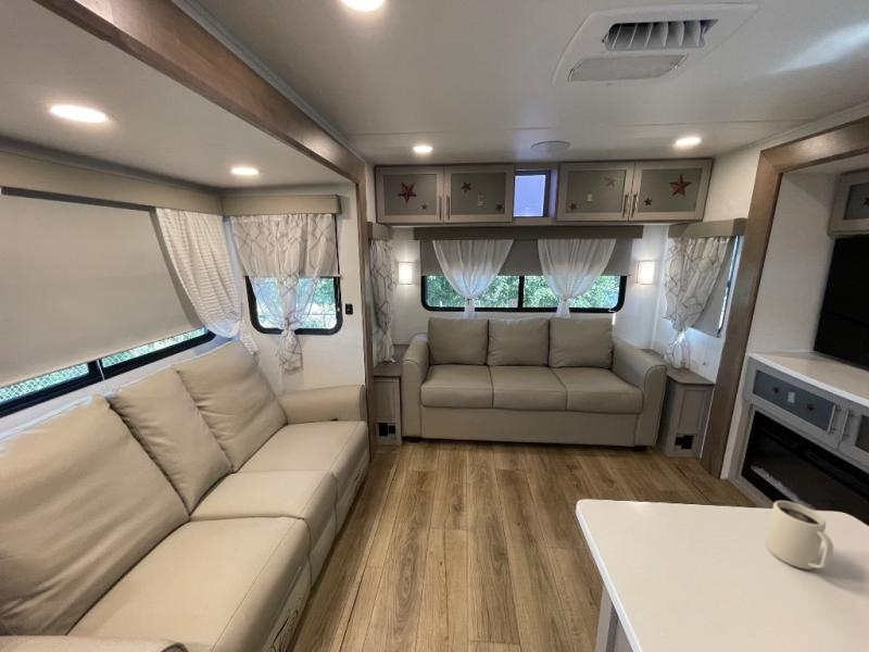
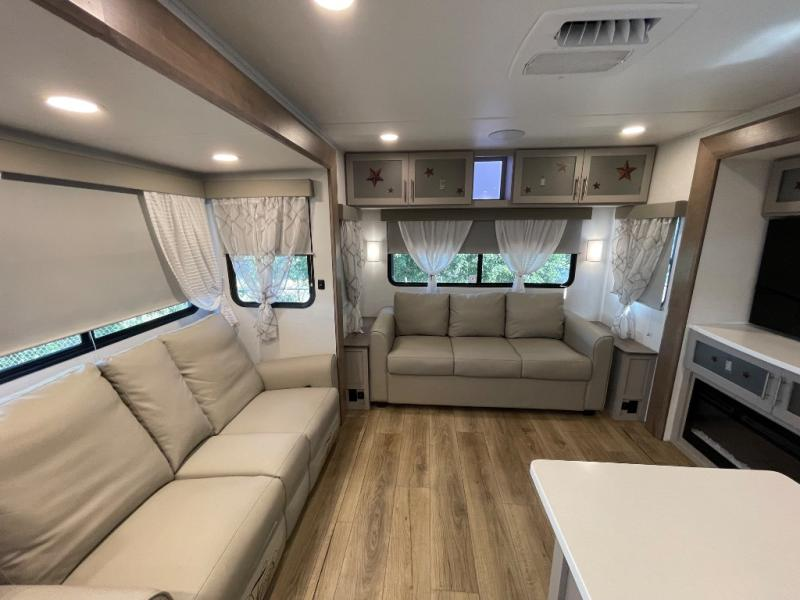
- mug (799, 537)
